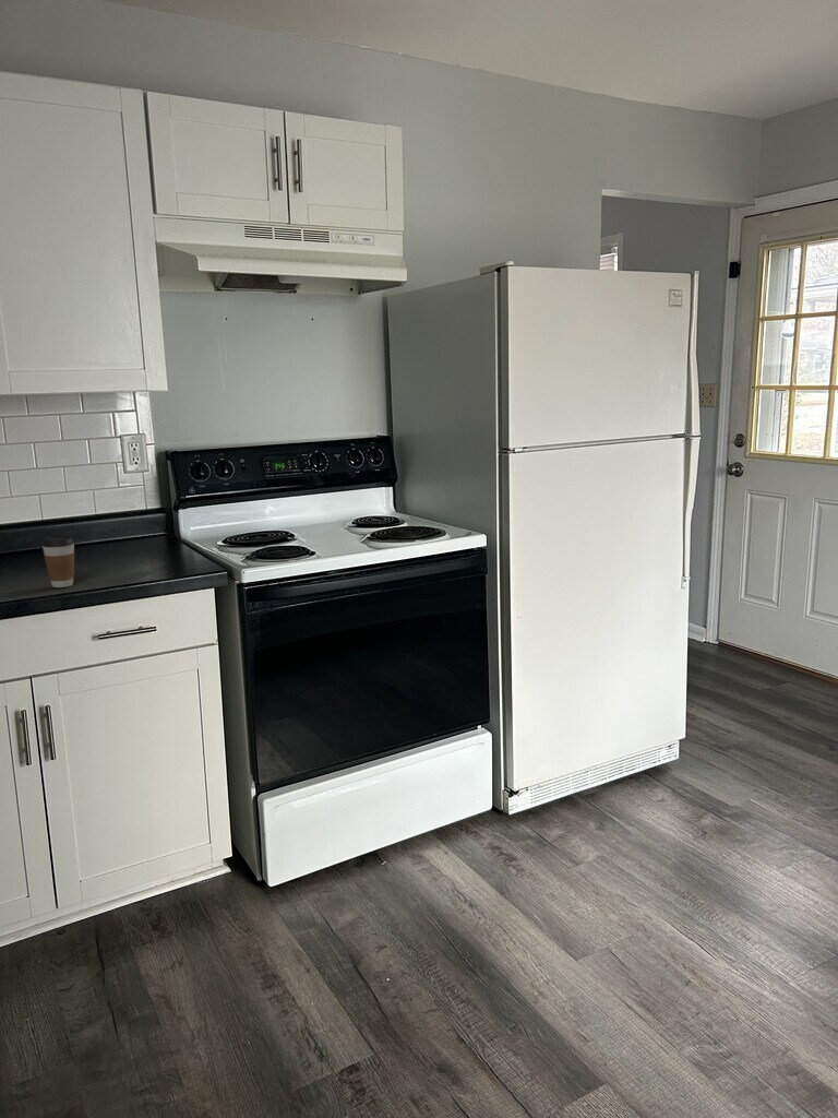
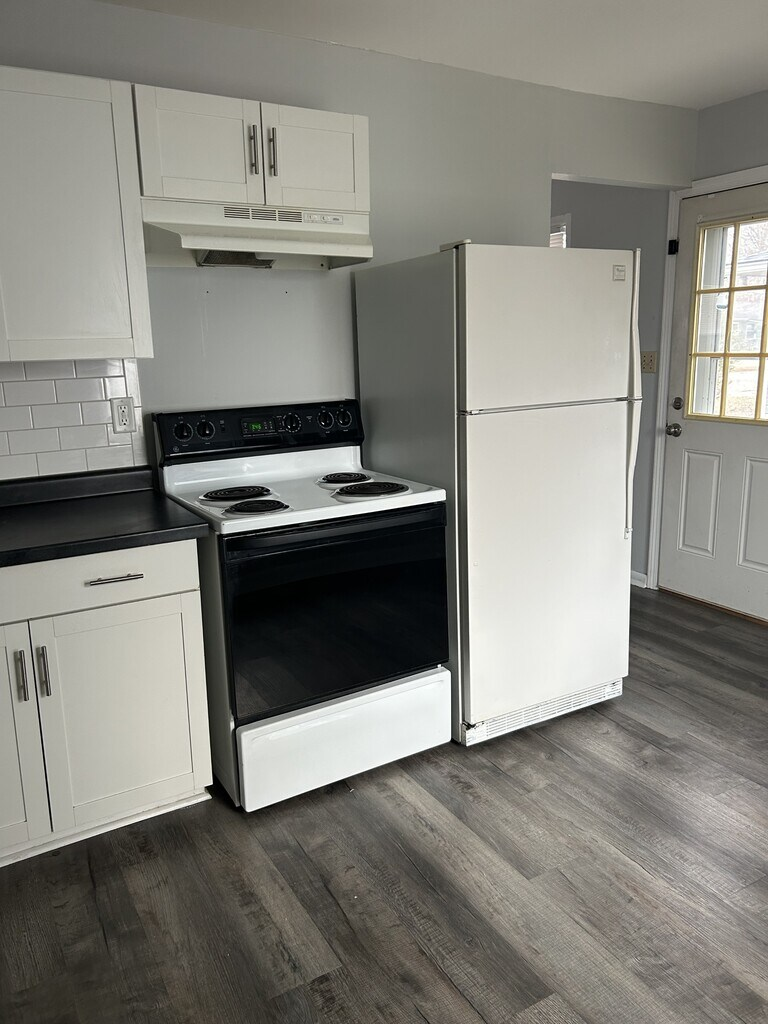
- coffee cup (60, 561)
